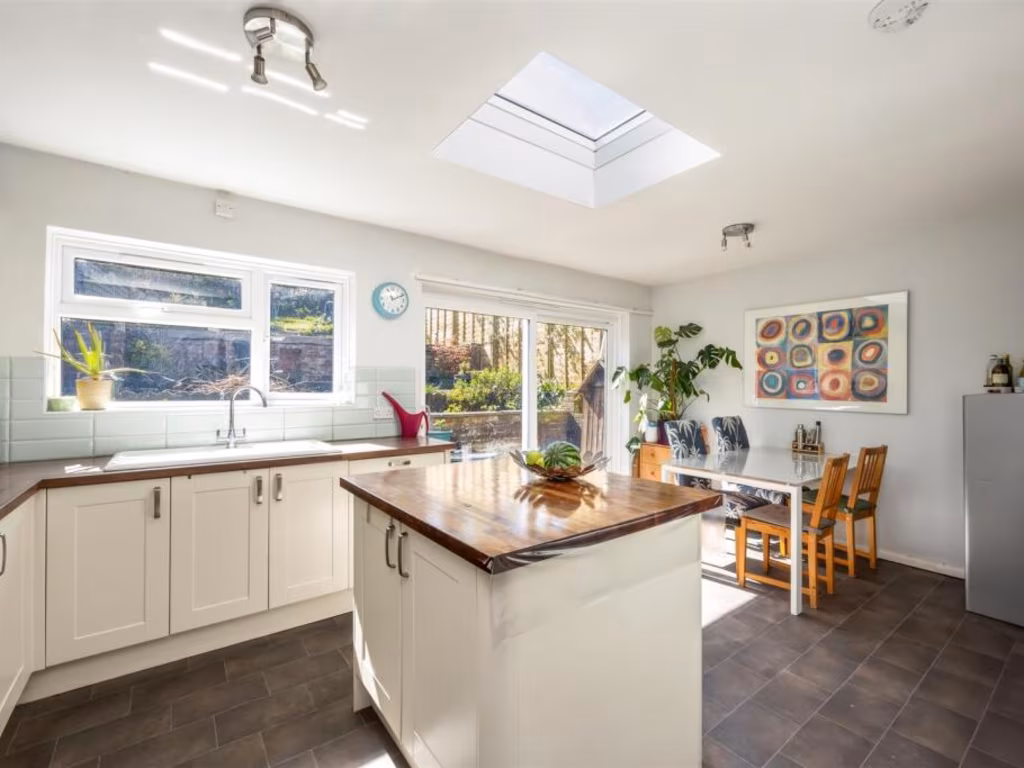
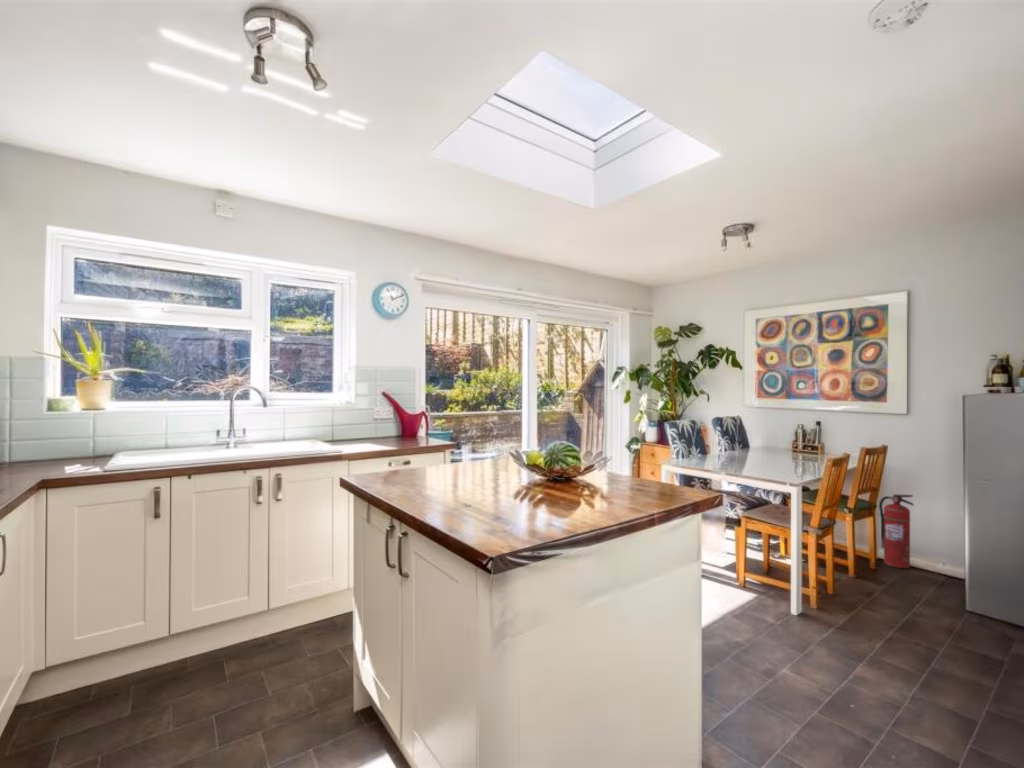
+ fire extinguisher (896, 528)
